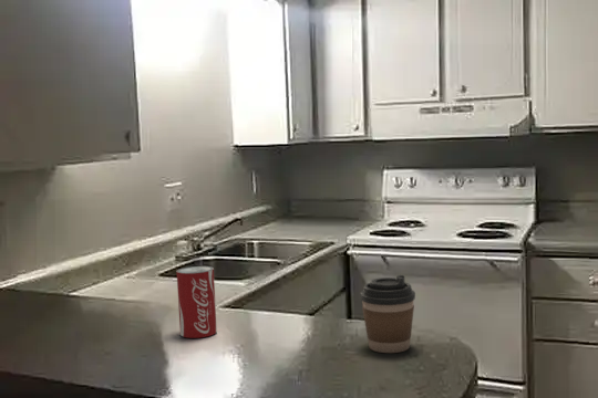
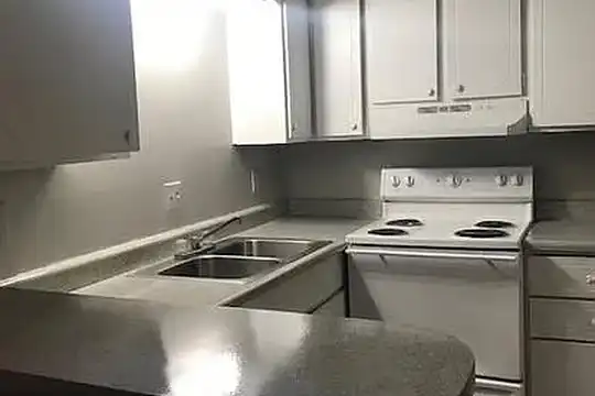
- coffee cup (388, 311)
- beverage can (196, 301)
